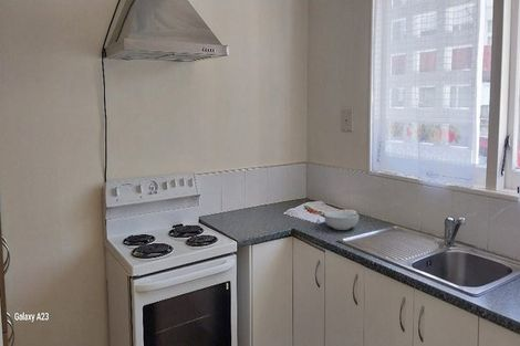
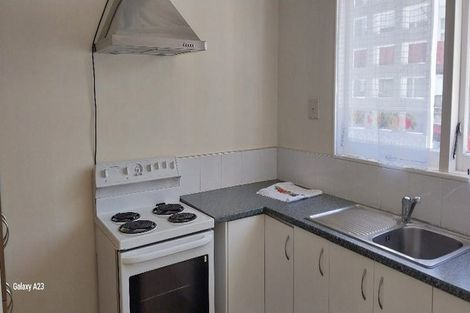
- cereal bowl (341, 221)
